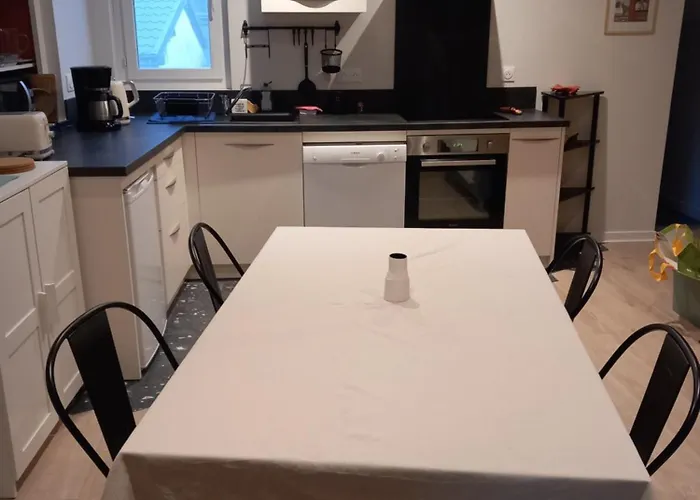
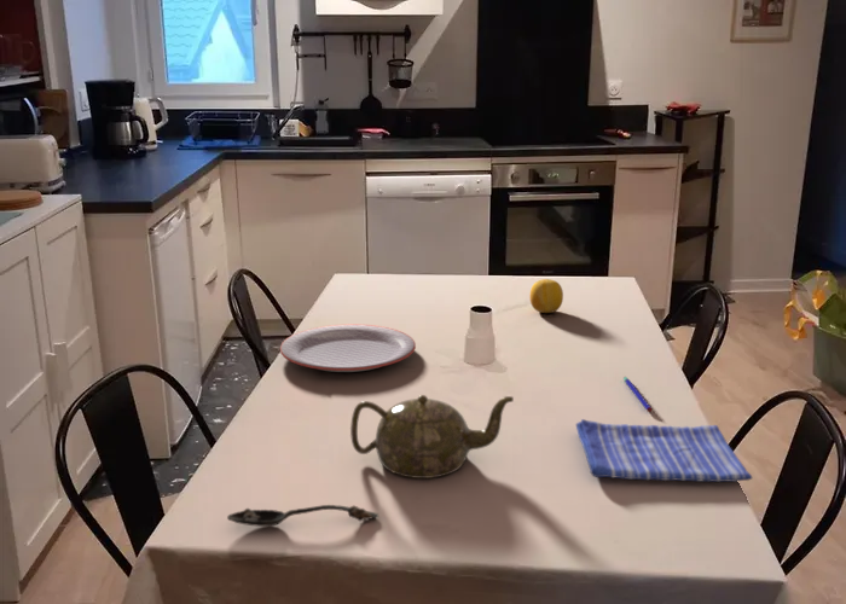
+ spoon (303, 512)
+ pen (636, 393)
+ fruit (546, 296)
+ teapot (430, 426)
+ plate (348, 349)
+ dish towel (657, 448)
